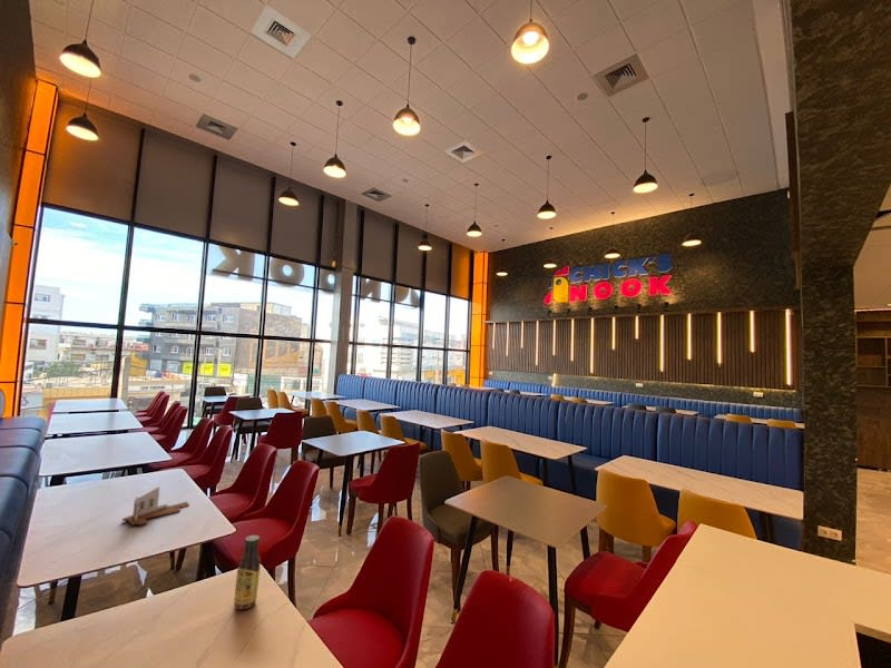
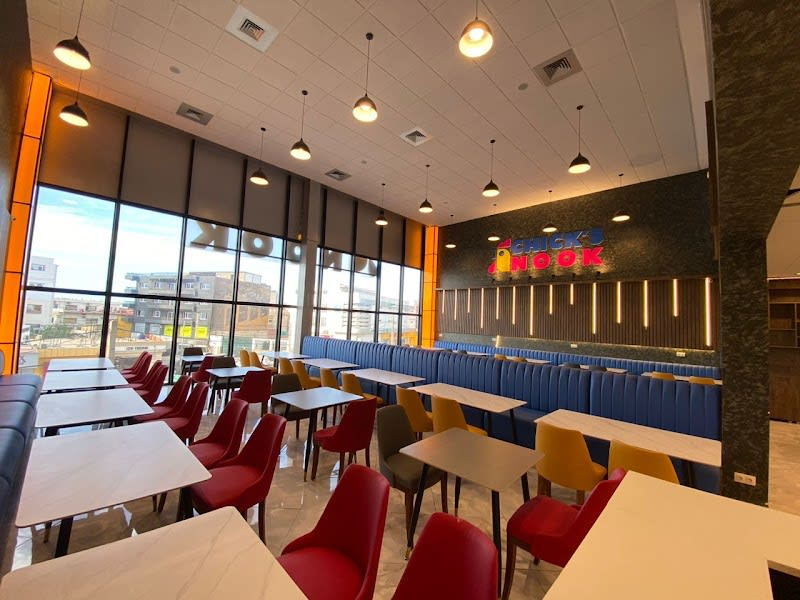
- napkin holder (157, 501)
- sauce bottle (247, 570)
